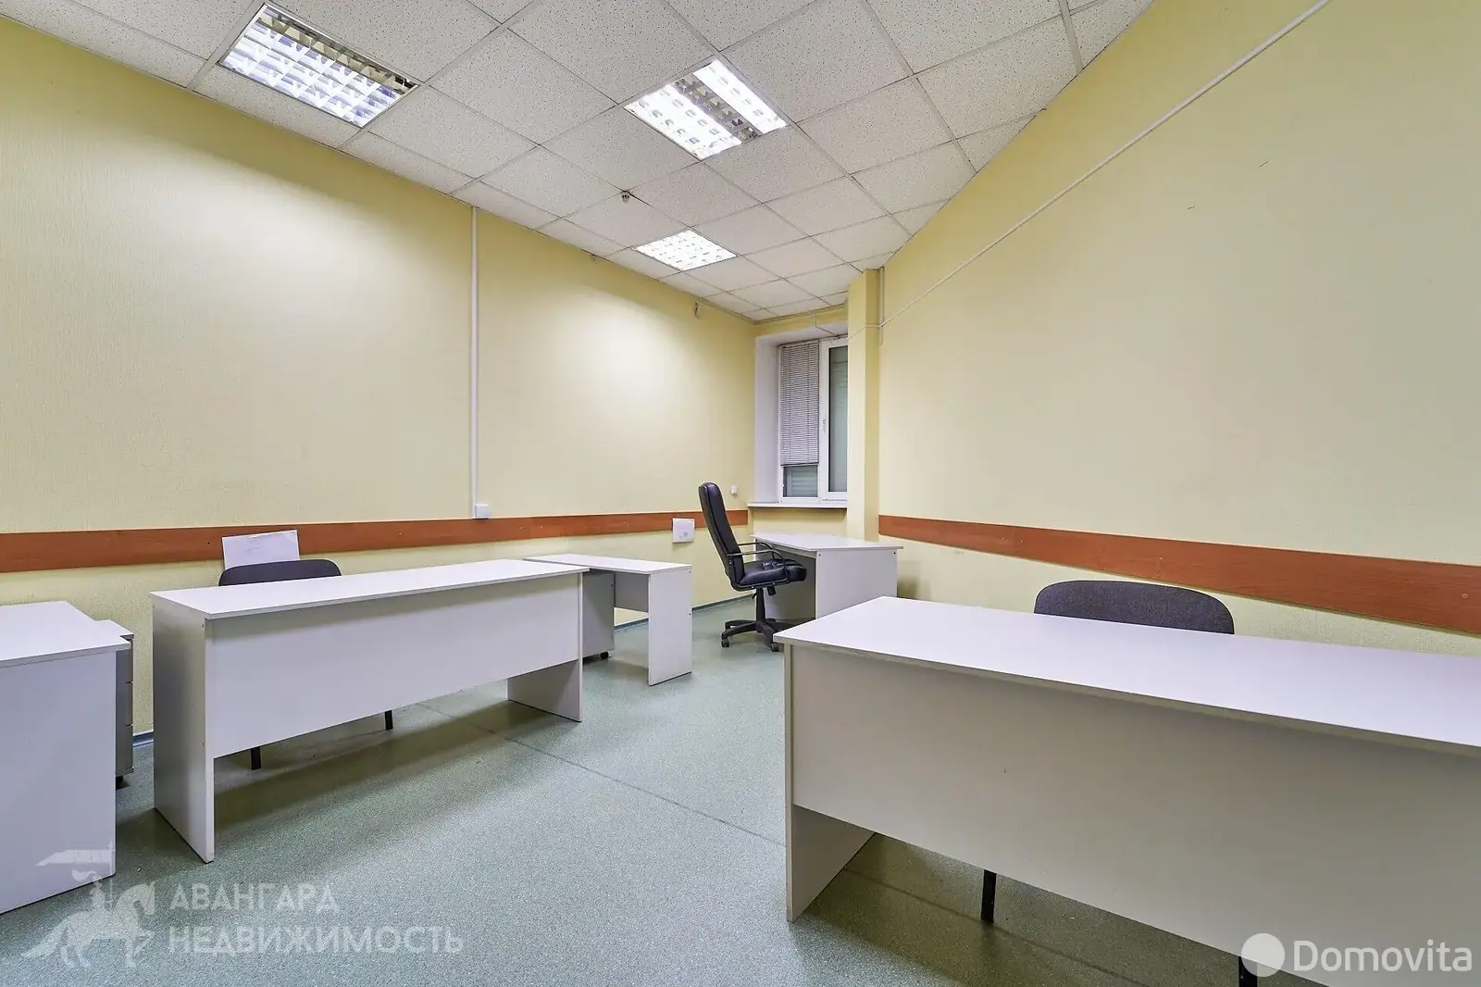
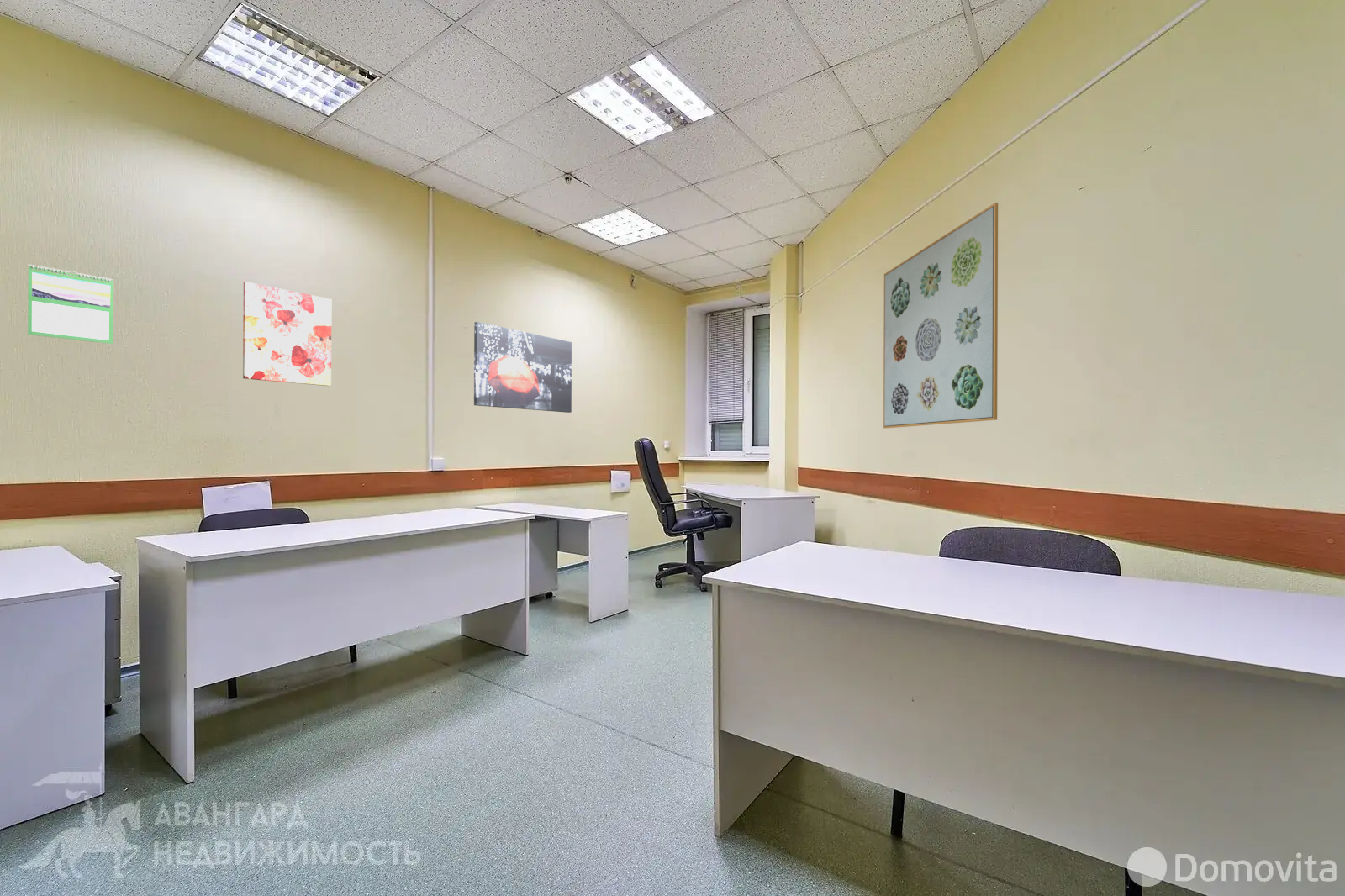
+ wall art (289, 336)
+ wall art (931, 335)
+ wall art (526, 371)
+ calendar (72, 304)
